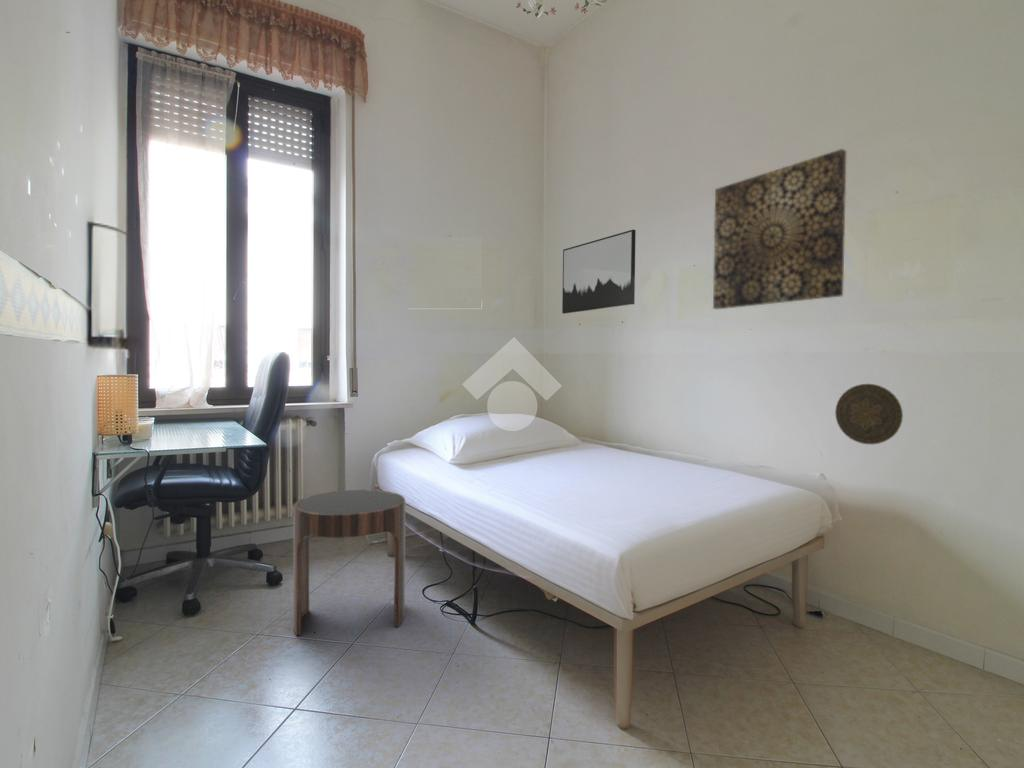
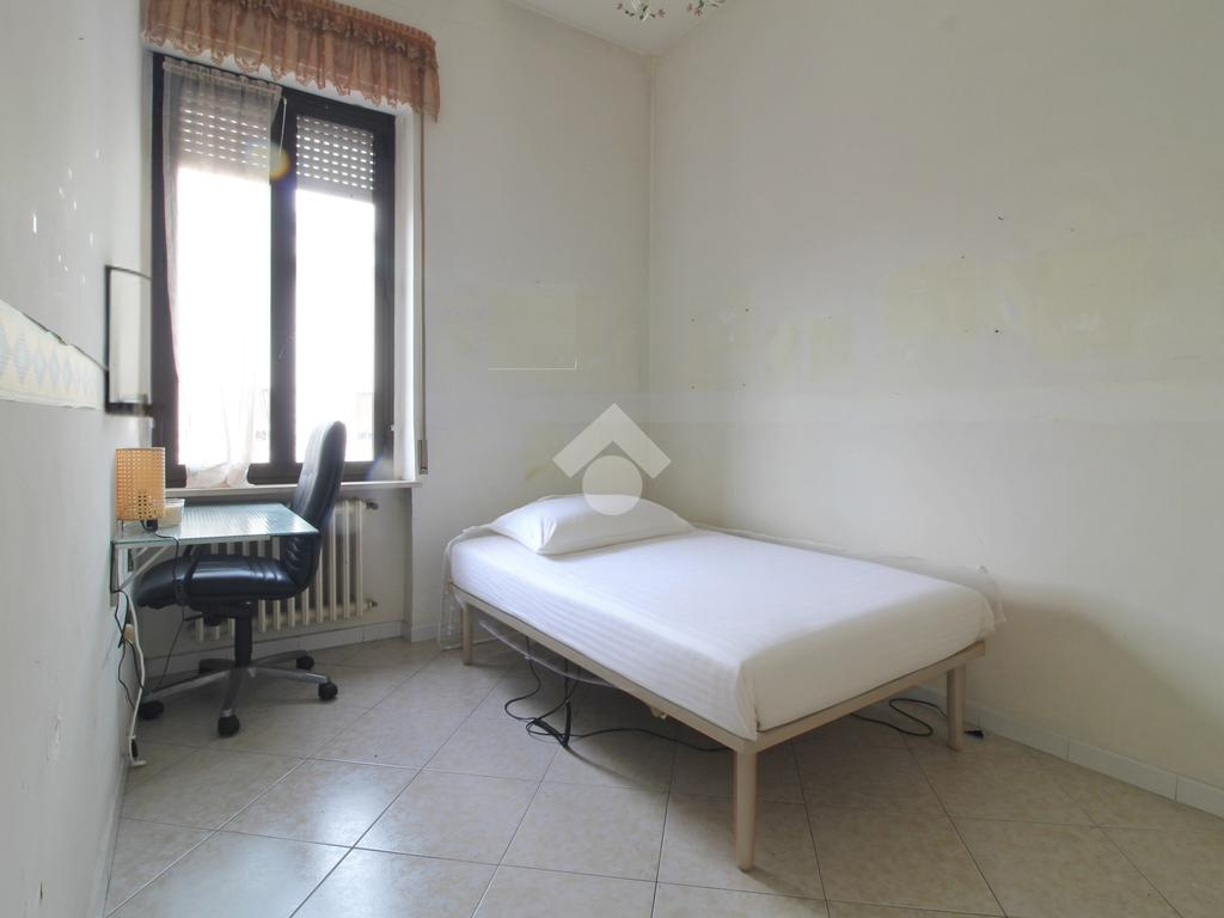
- wall art (773, 237)
- wall art (596, 274)
- decorative plate (866, 414)
- side table (350, 536)
